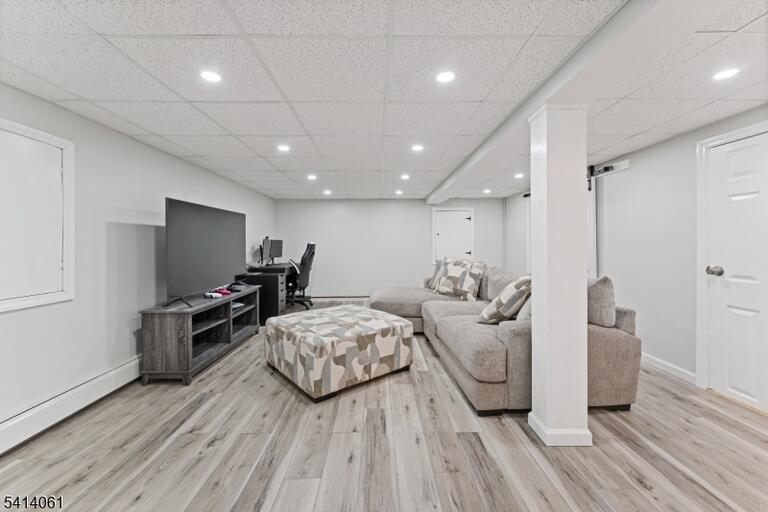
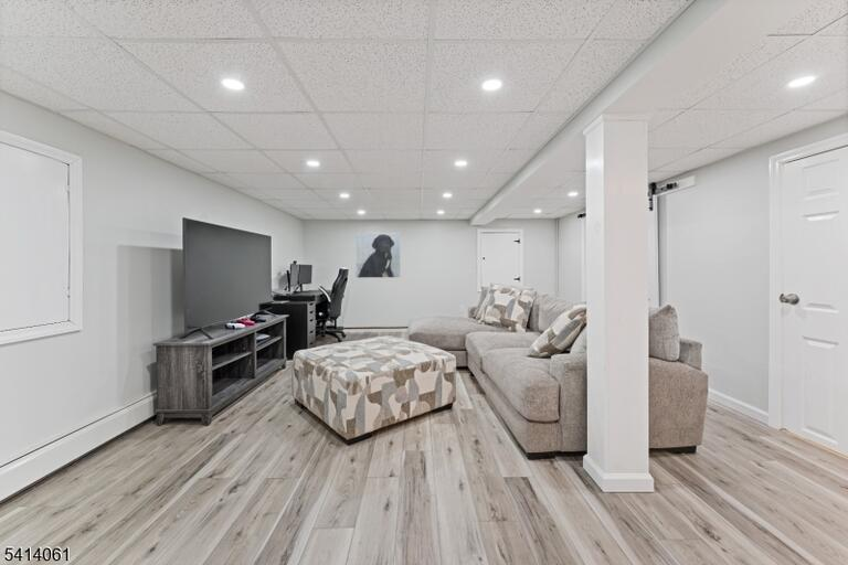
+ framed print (378, 255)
